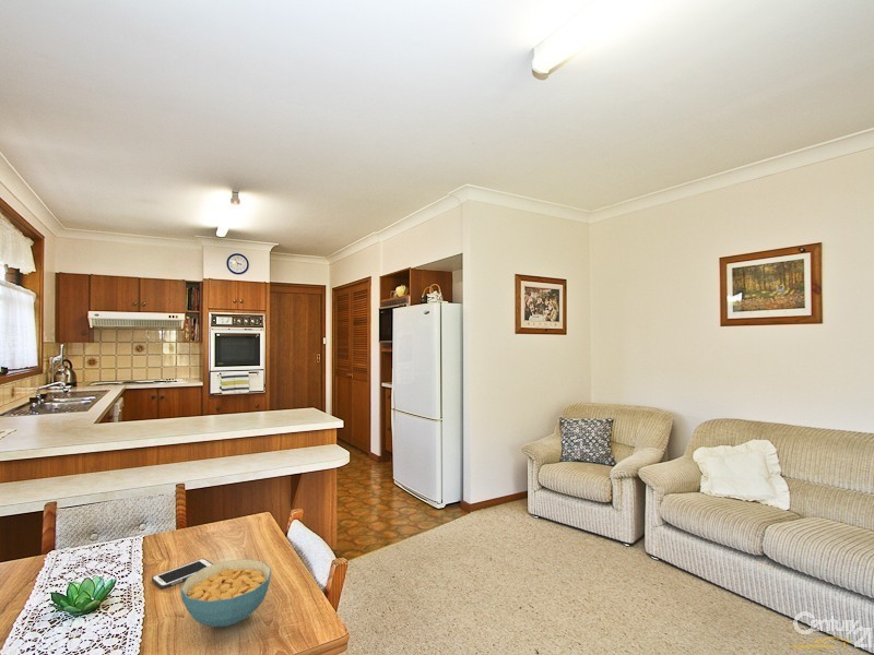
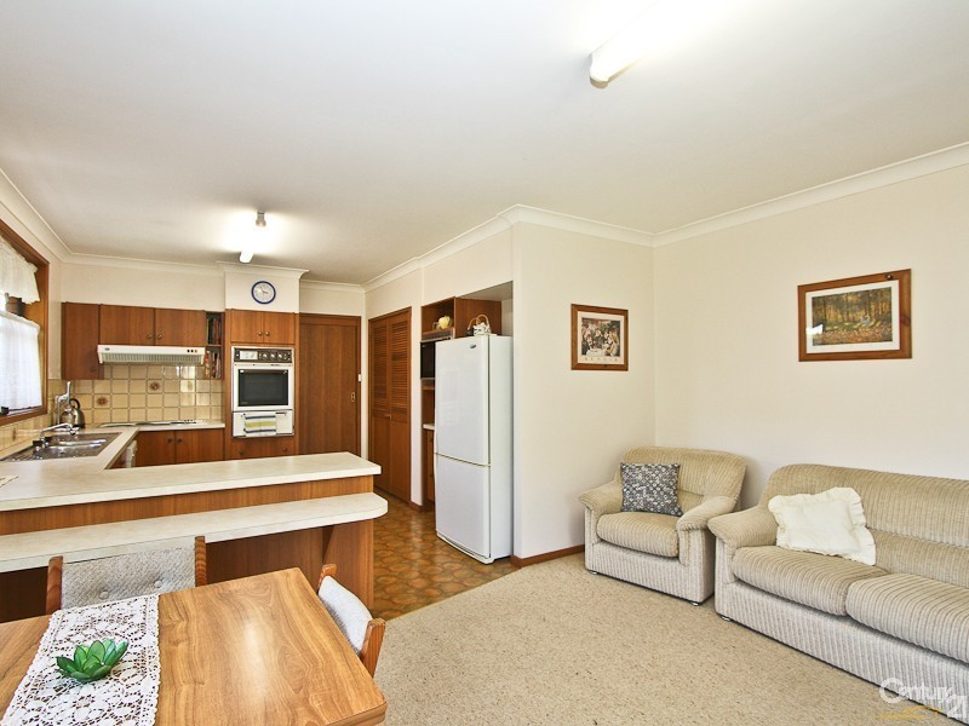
- cell phone (184, 572)
- cereal bowl (227, 598)
